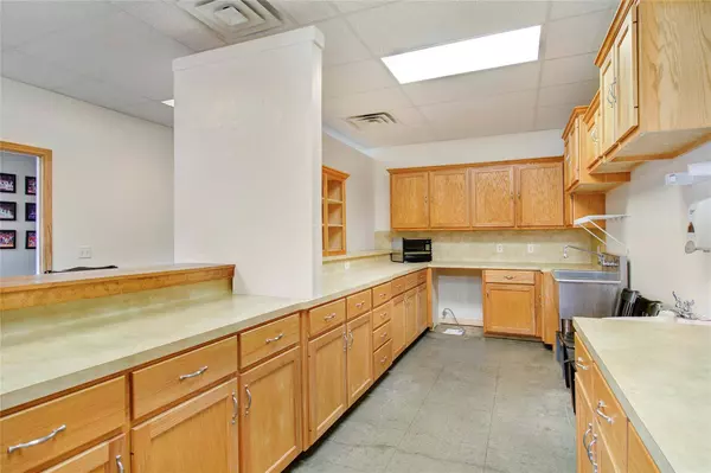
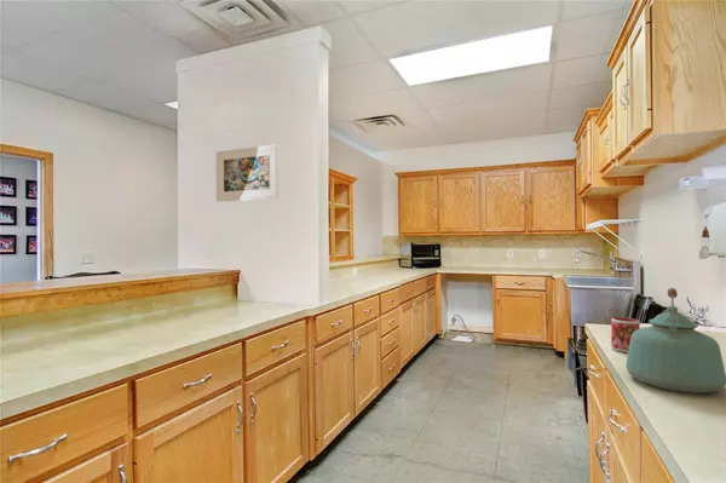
+ mug (624, 333)
+ kettle (673, 333)
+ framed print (246, 173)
